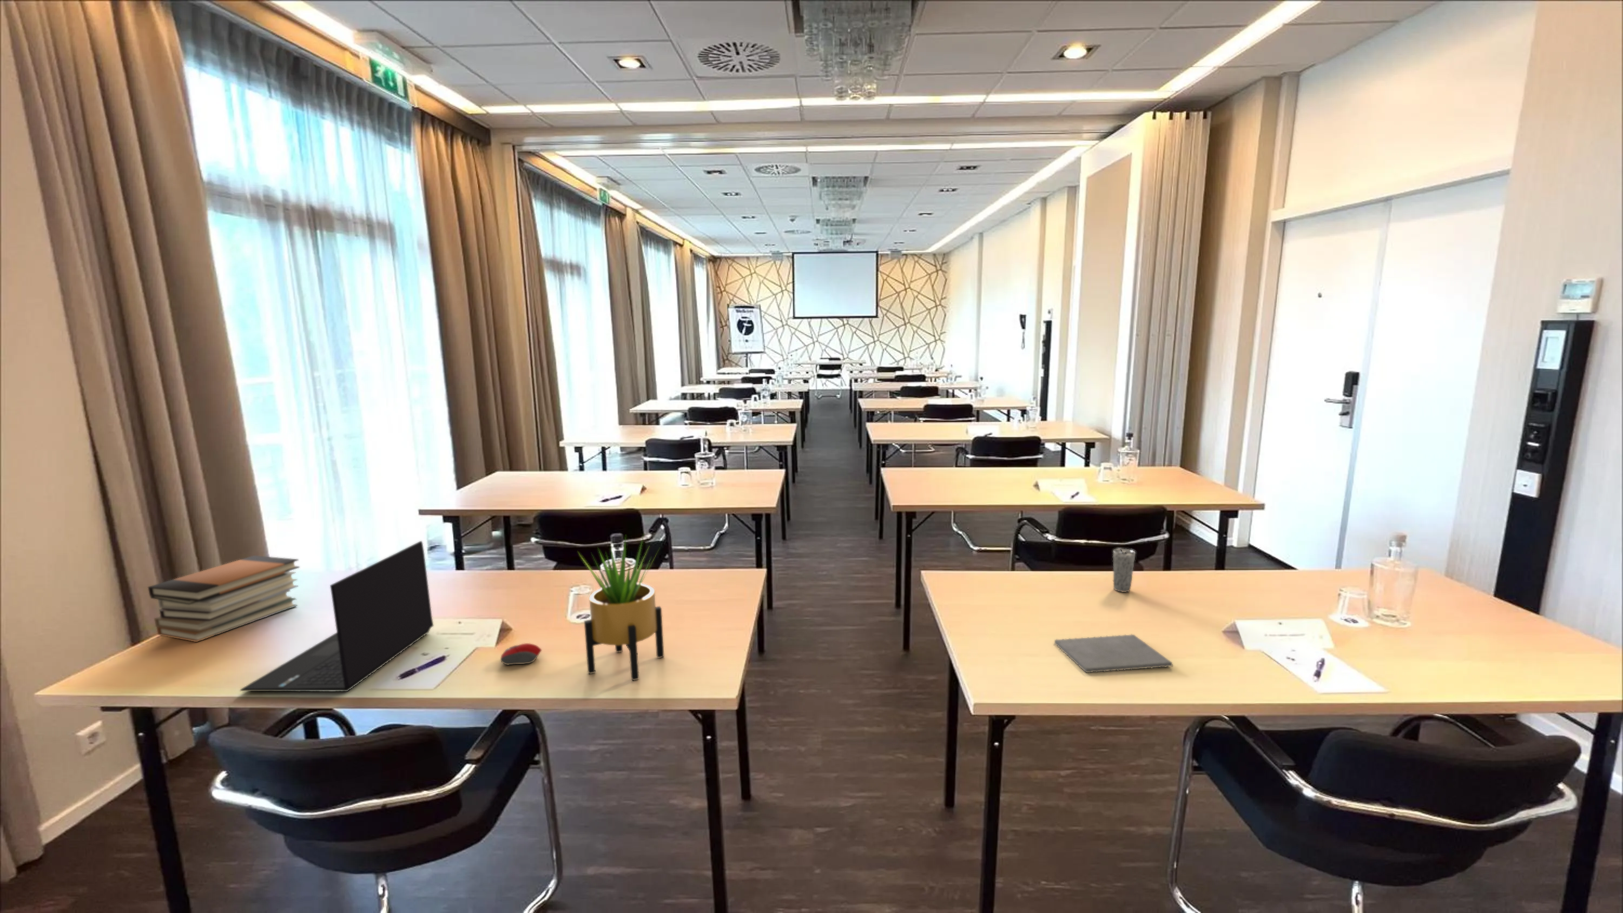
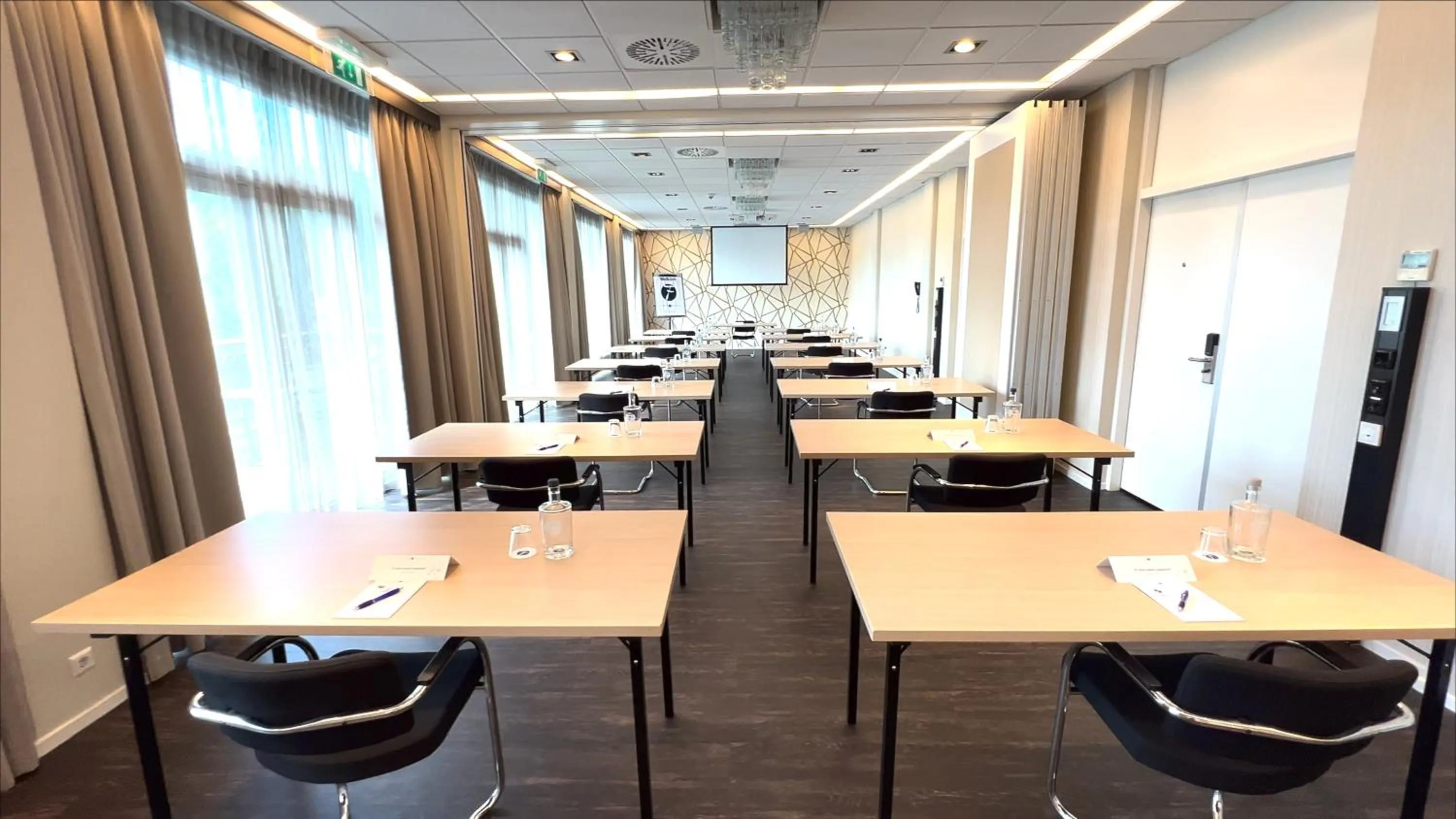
- potted plant (622, 603)
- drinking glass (1123, 570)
- notepad (1110, 652)
- computer mouse (521, 652)
- book stack (231, 595)
- laptop (340, 611)
